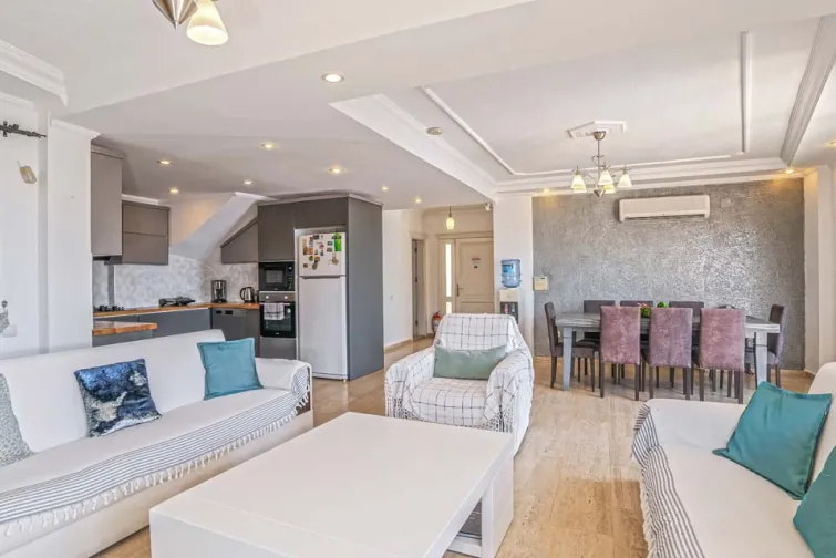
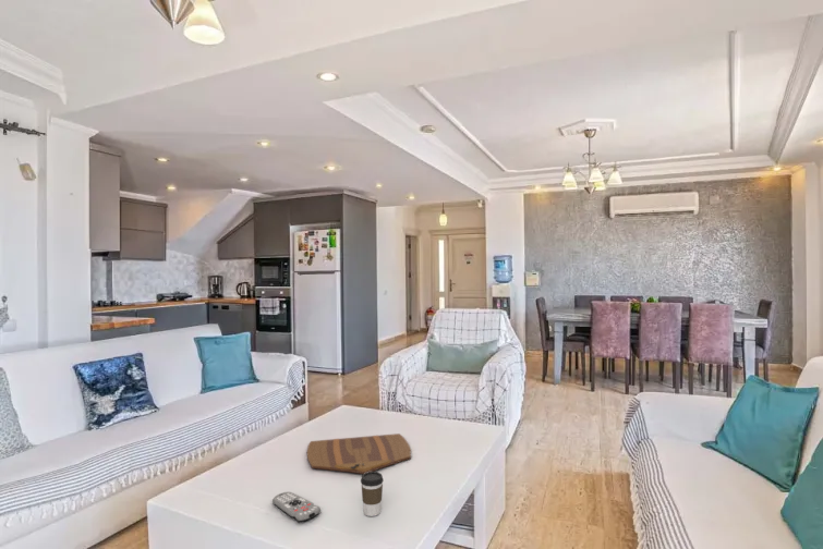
+ remote control (294, 505)
+ coffee cup (372, 493)
+ cutting board (360, 452)
